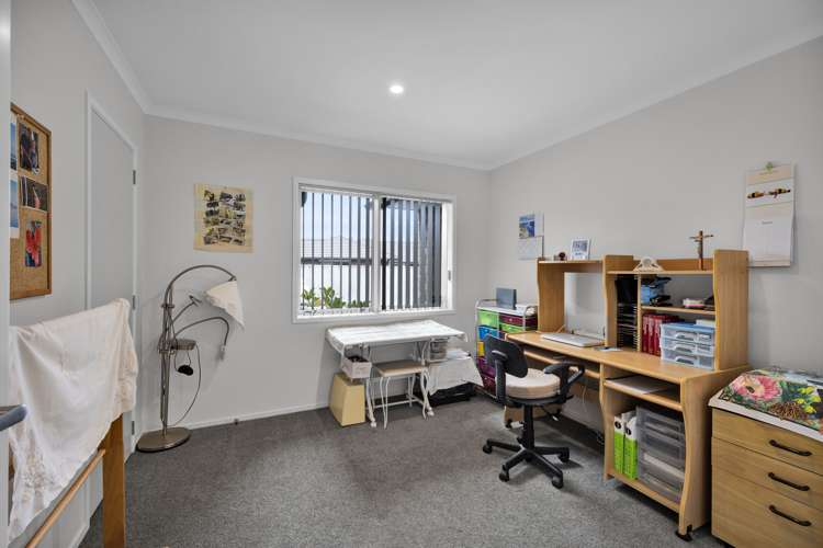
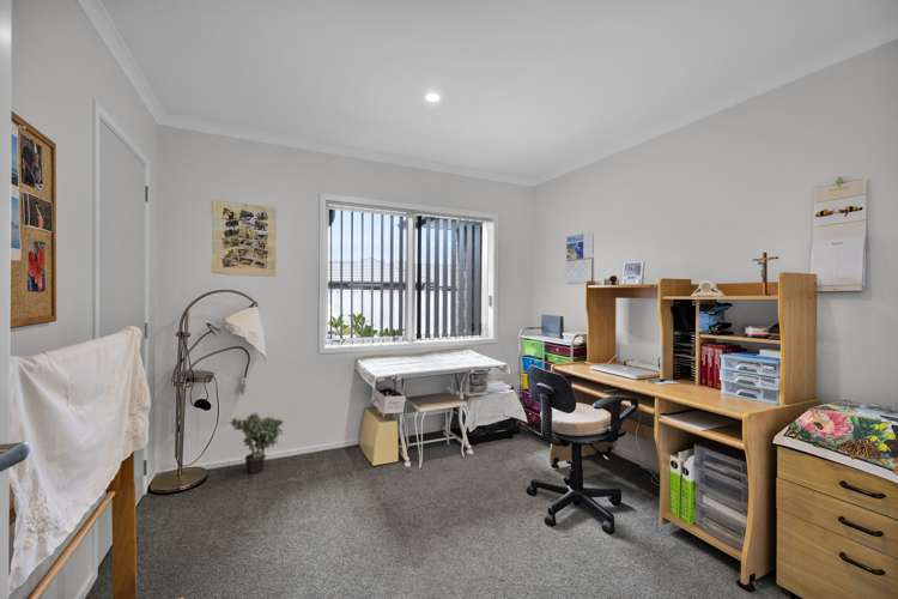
+ potted plant (256, 441)
